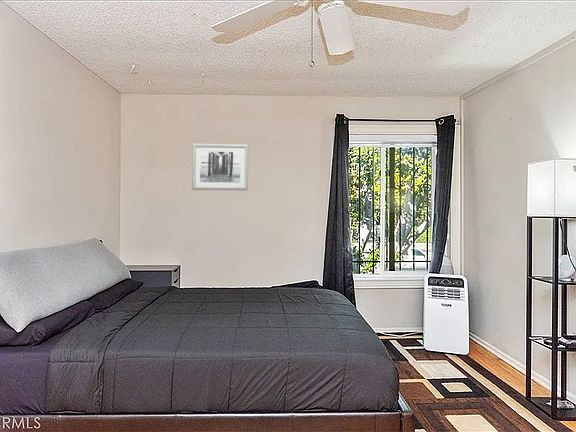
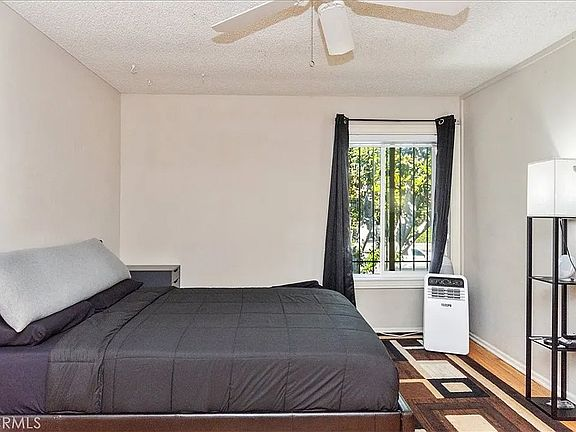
- wall art (220, 167)
